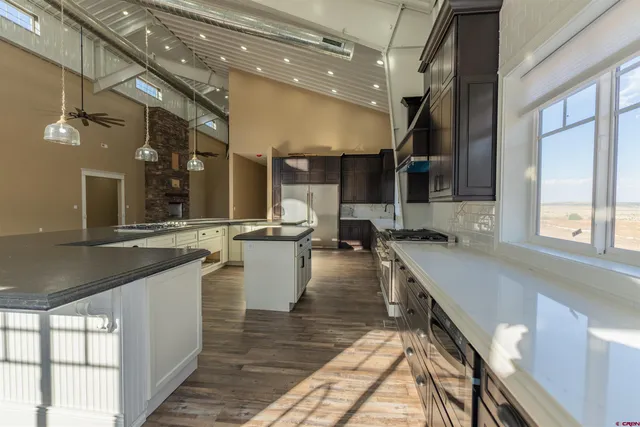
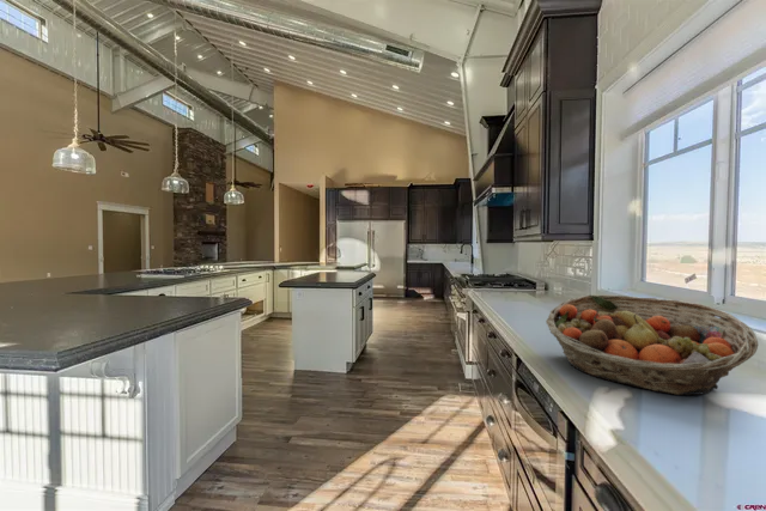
+ fruit basket (636, 336)
